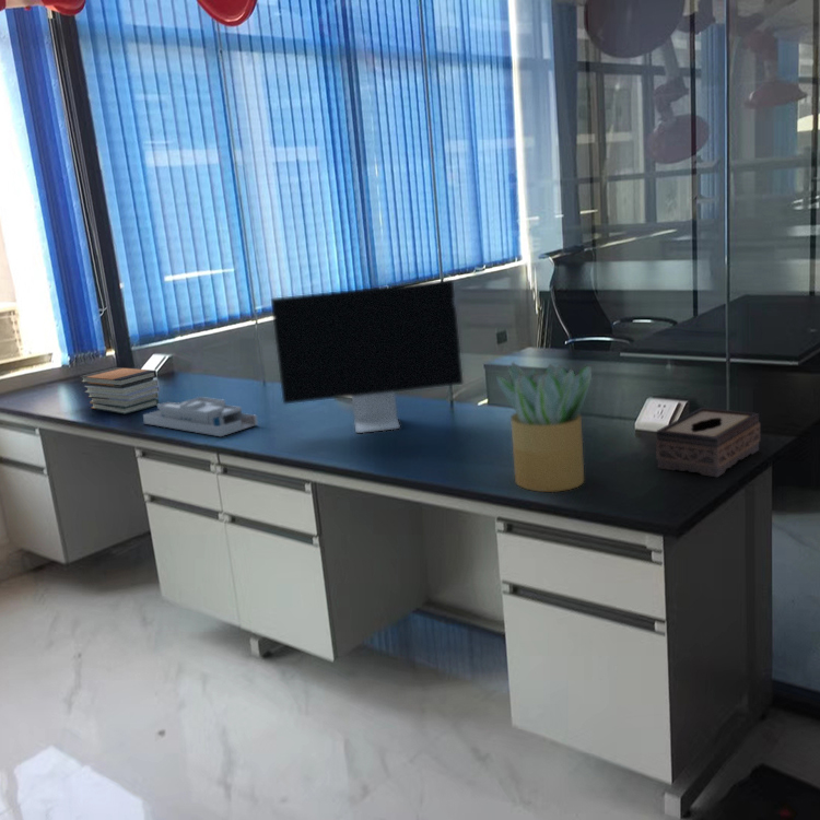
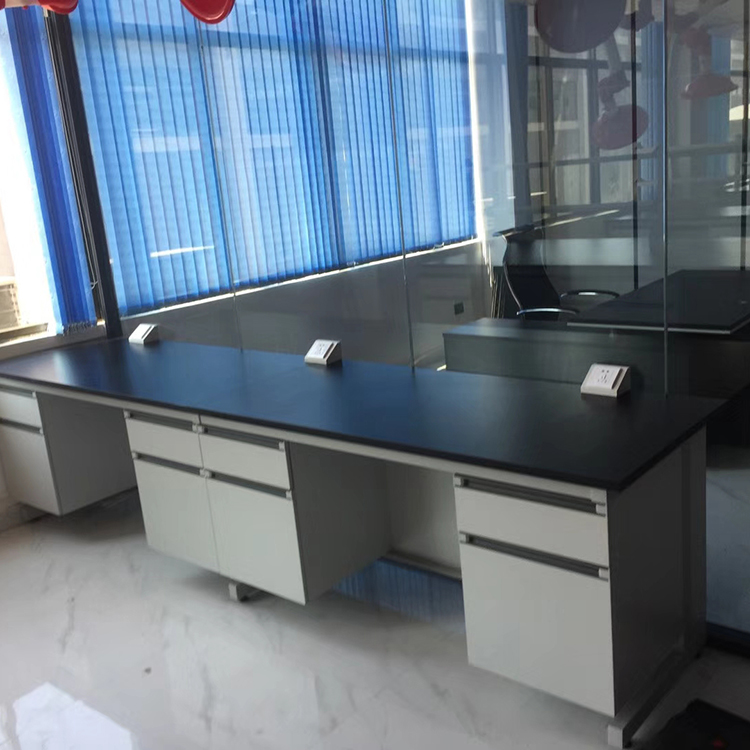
- computer monitor (368, 356)
- book stack (121, 389)
- desk organizer (197, 412)
- potted plant (549, 424)
- tissue box (708, 440)
